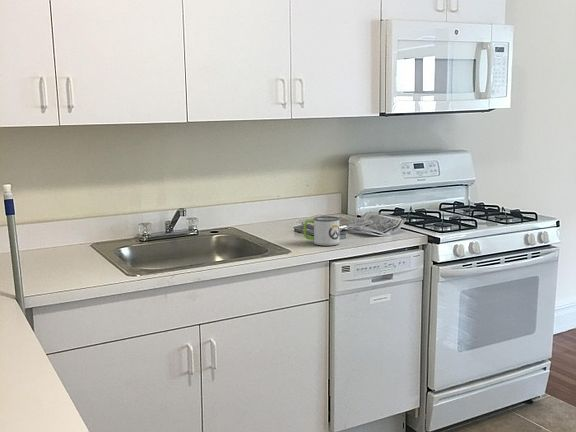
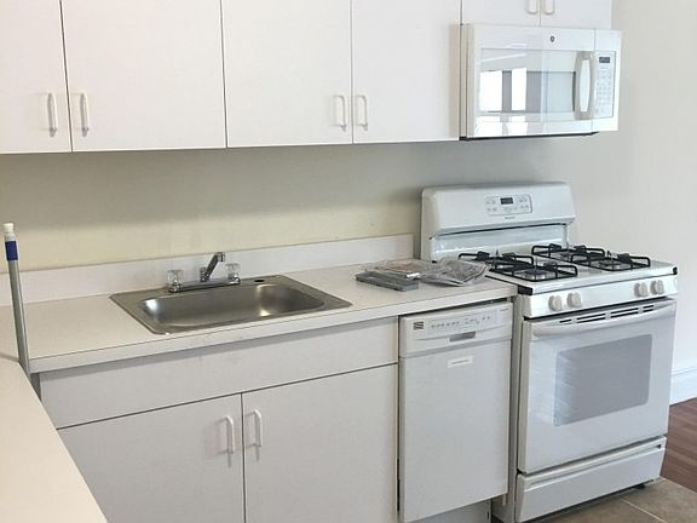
- mug (321, 230)
